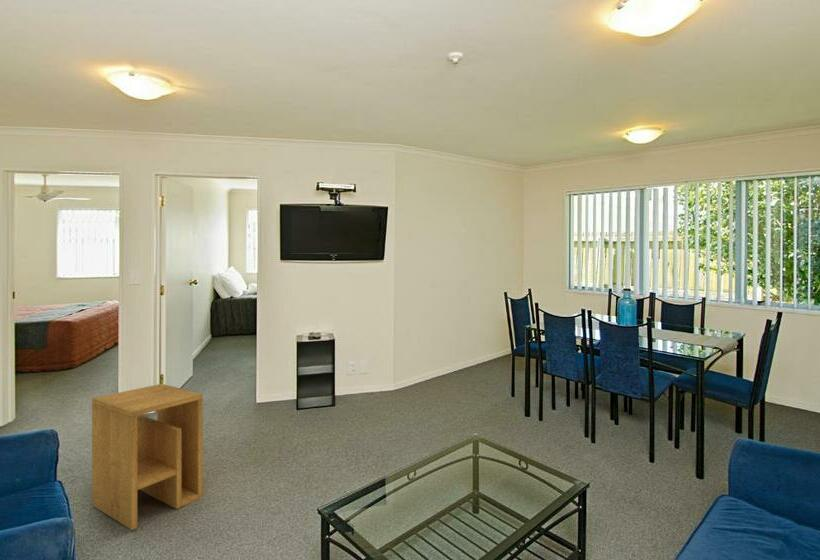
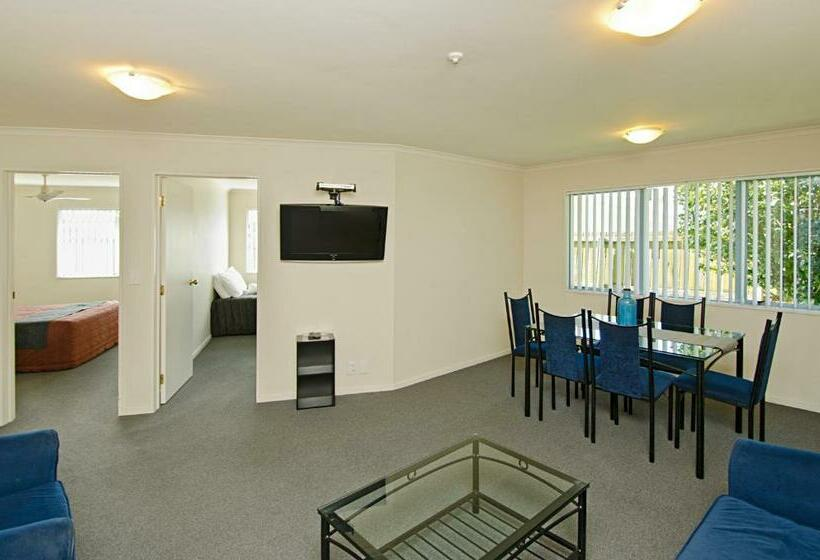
- side table (148, 448)
